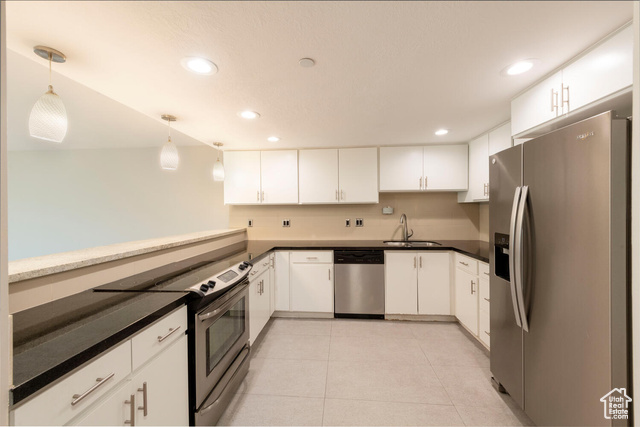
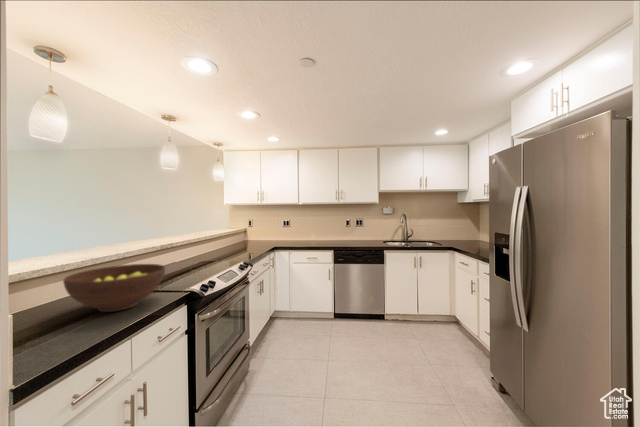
+ fruit bowl (119, 289)
